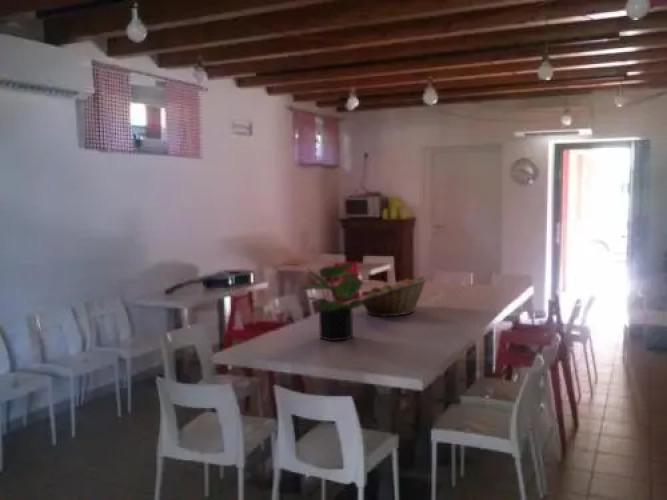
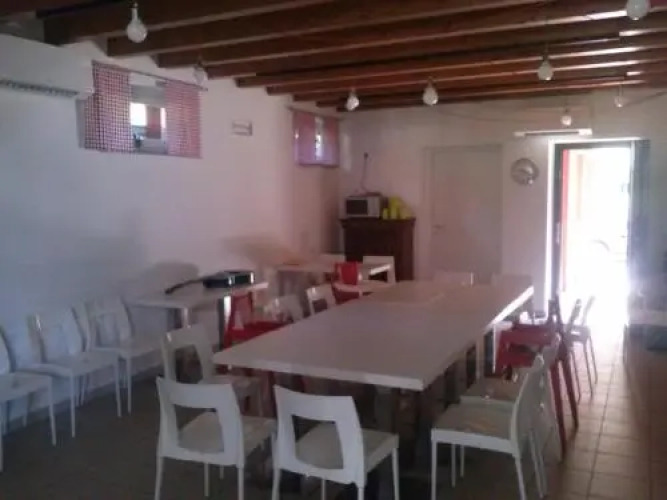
- potted plant (331, 301)
- fruit basket (394, 295)
